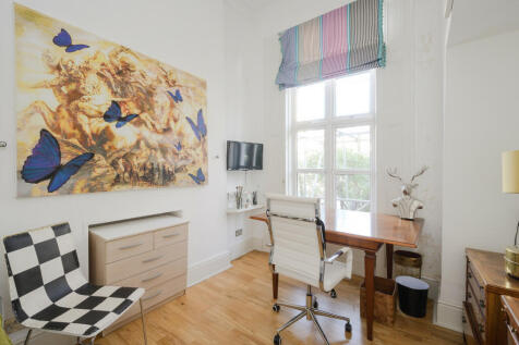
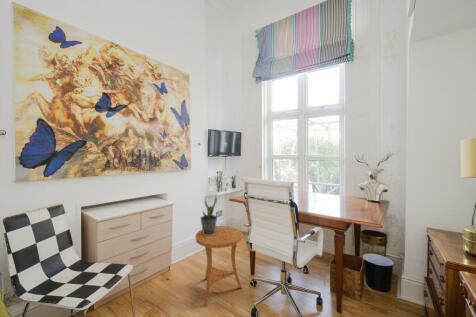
+ side table (216, 268)
+ potted plant (208, 214)
